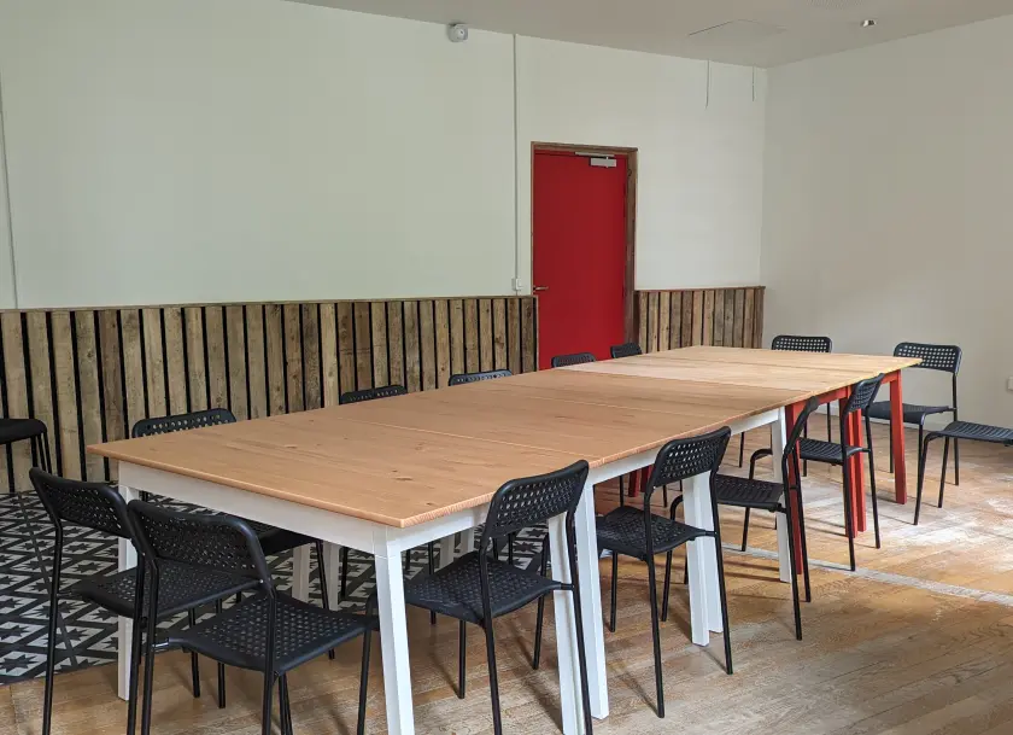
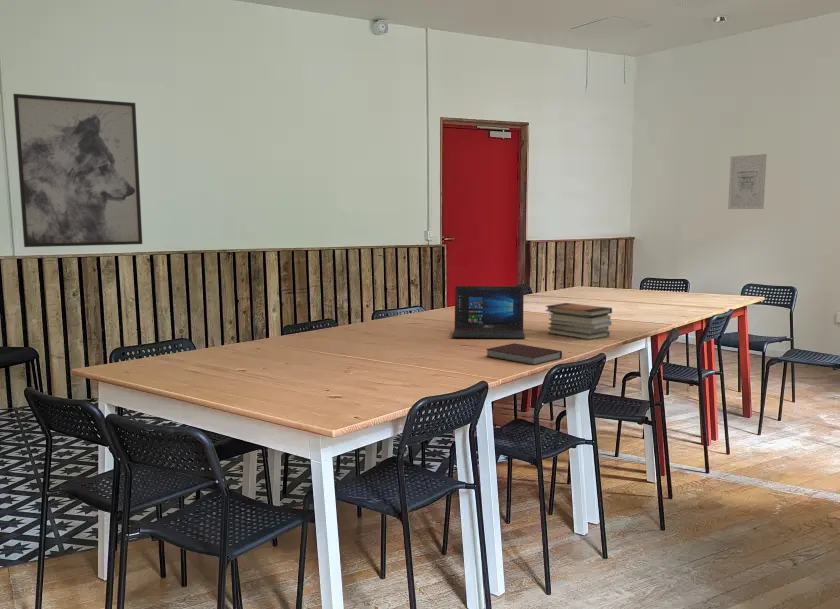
+ book stack (578, 320)
+ wall art (81, 173)
+ laptop (488, 311)
+ notebook (523, 353)
+ wall art (746, 182)
